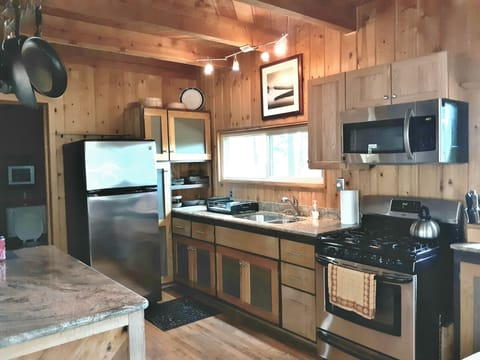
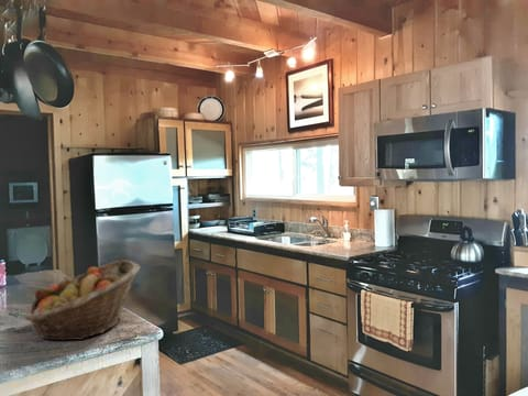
+ fruit basket (85, 296)
